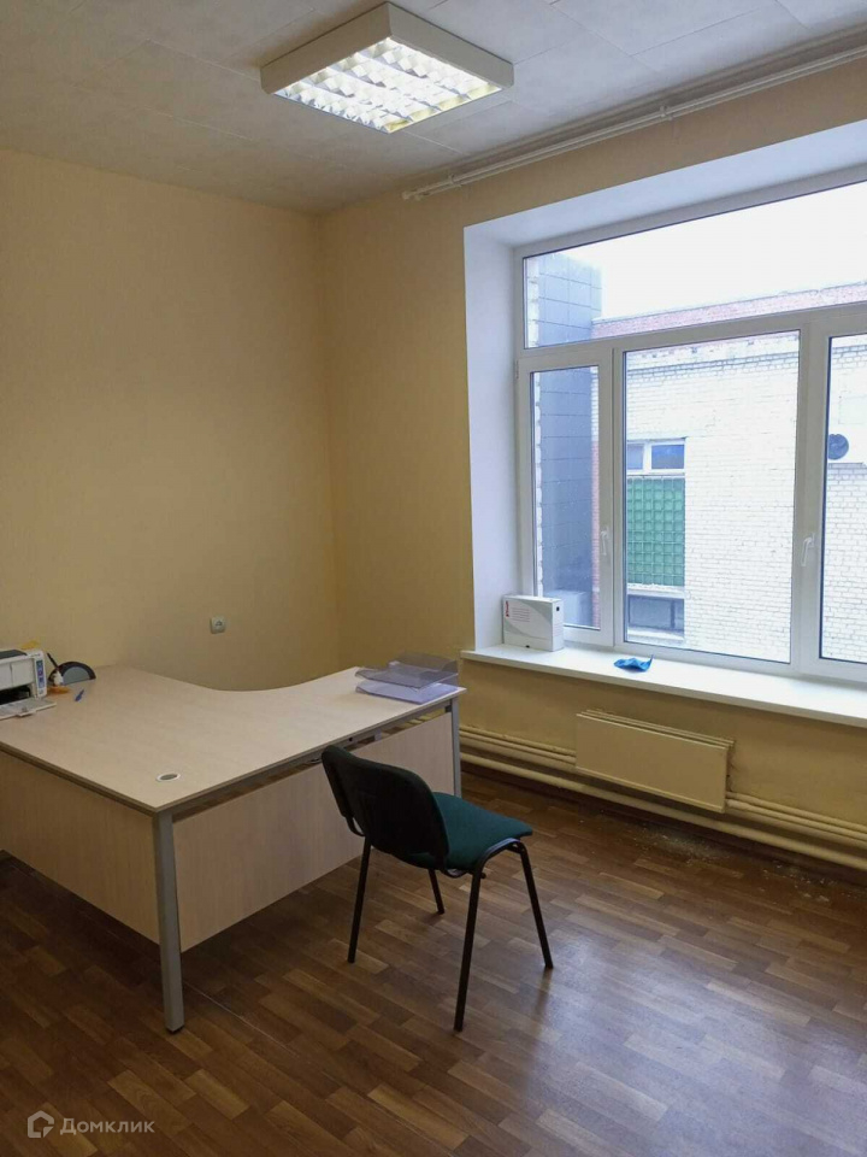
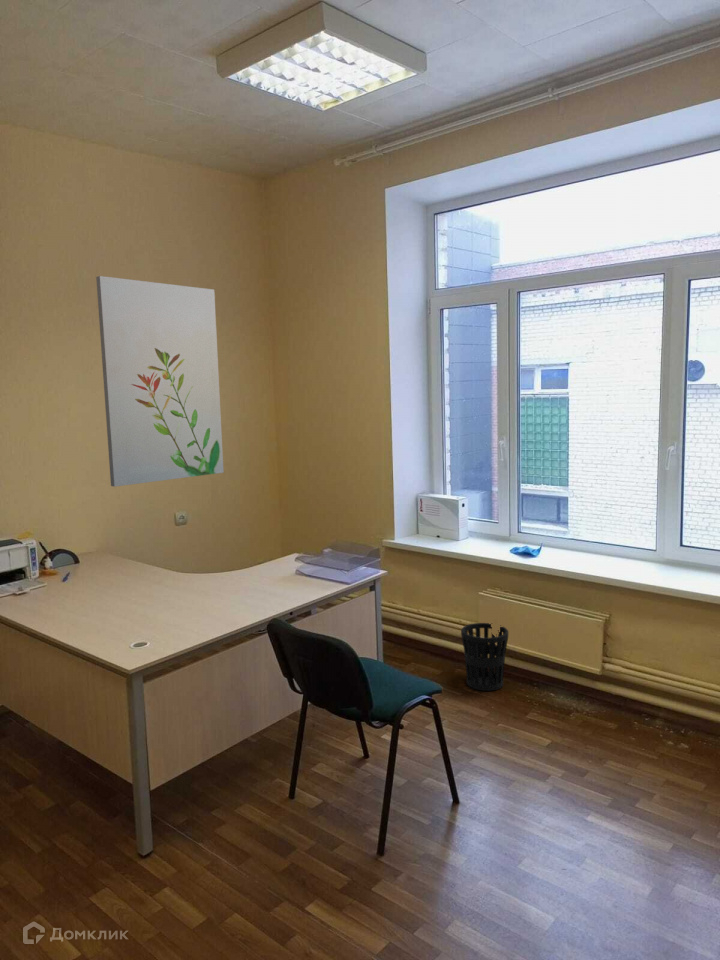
+ wall art (165, 382)
+ wastebasket (484, 656)
